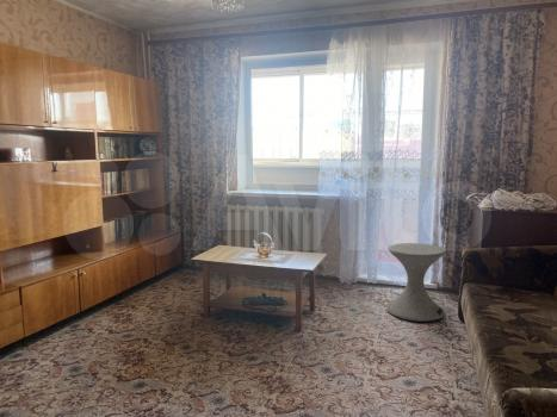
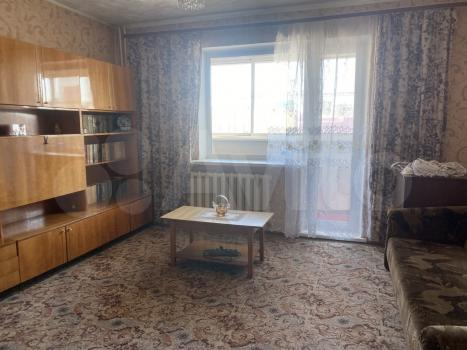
- side table (415, 279)
